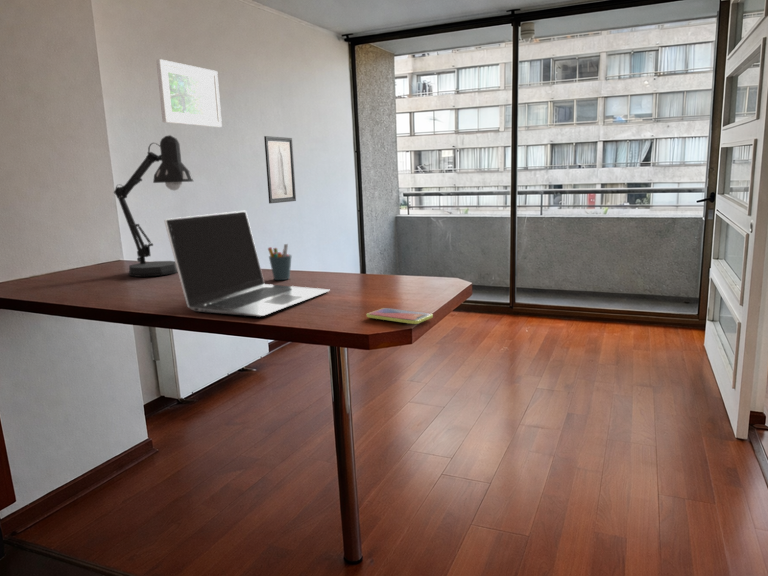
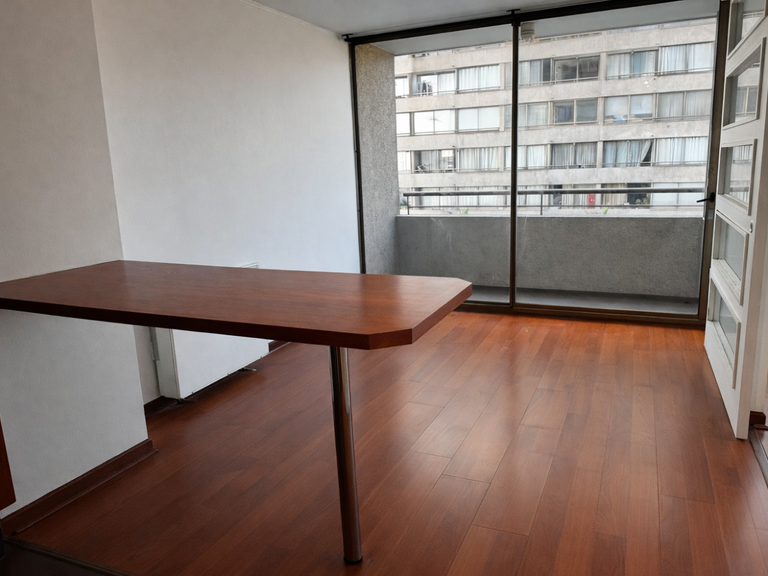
- wall art (280, 170)
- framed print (191, 95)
- smartphone (399, 316)
- desk lamp (131, 214)
- pen holder (280, 261)
- laptop (253, 257)
